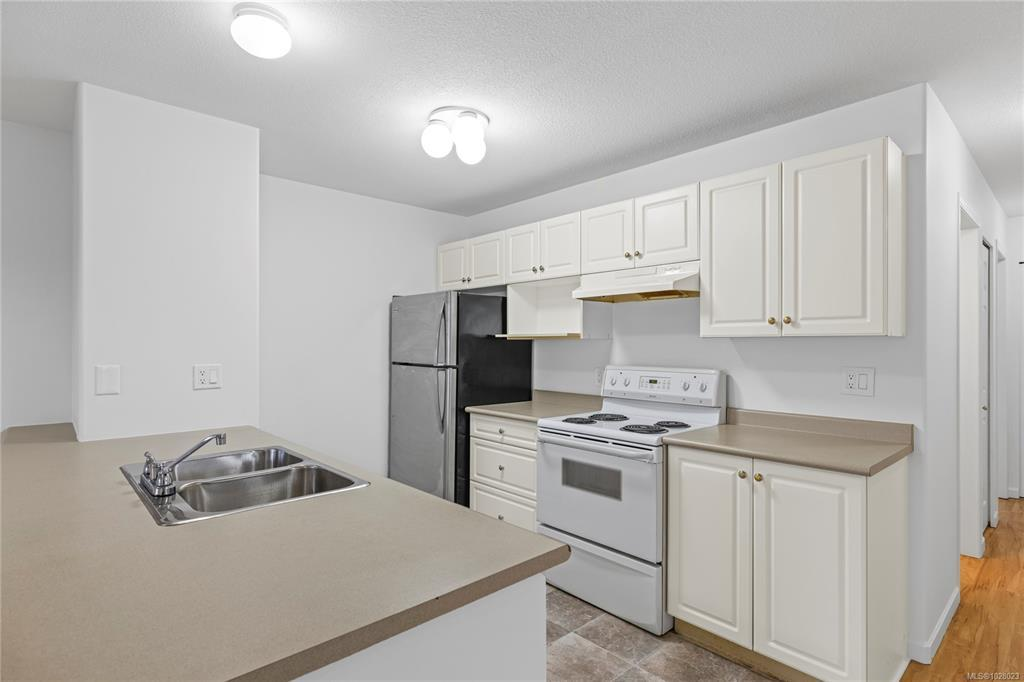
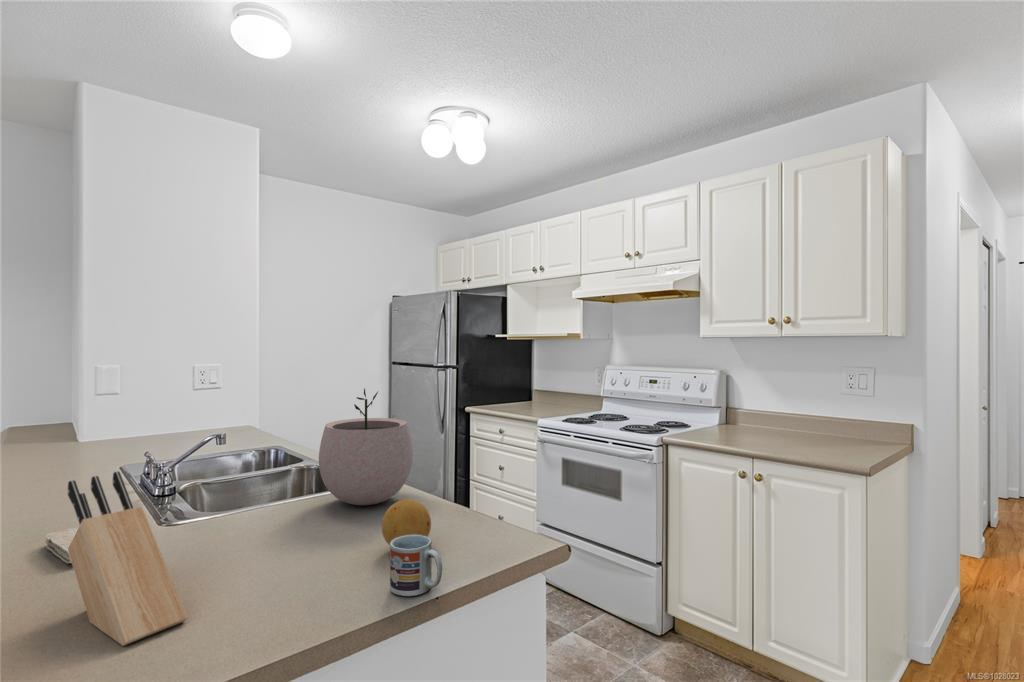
+ plant pot (366, 445)
+ knife block (120, 547)
+ cup (417, 565)
+ fruit (406, 524)
+ washcloth (75, 533)
